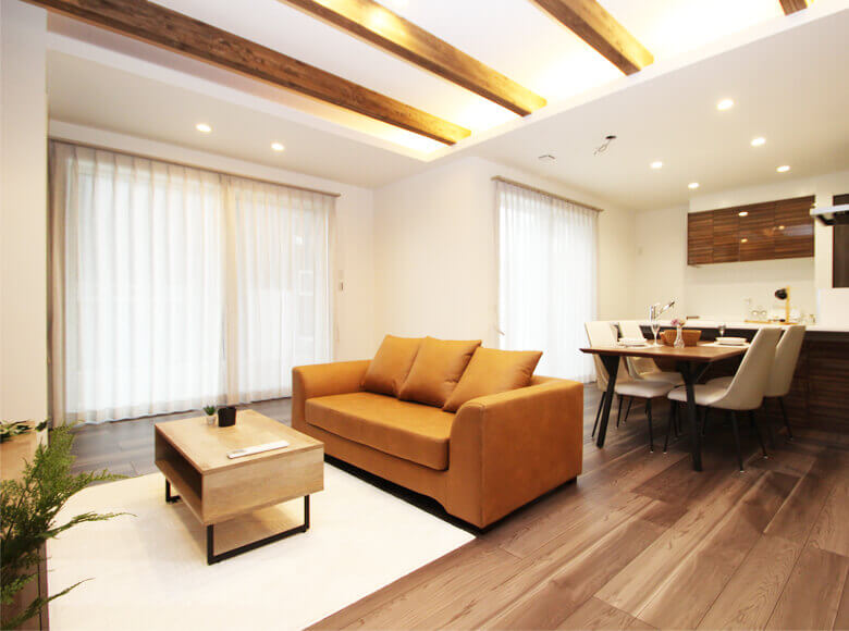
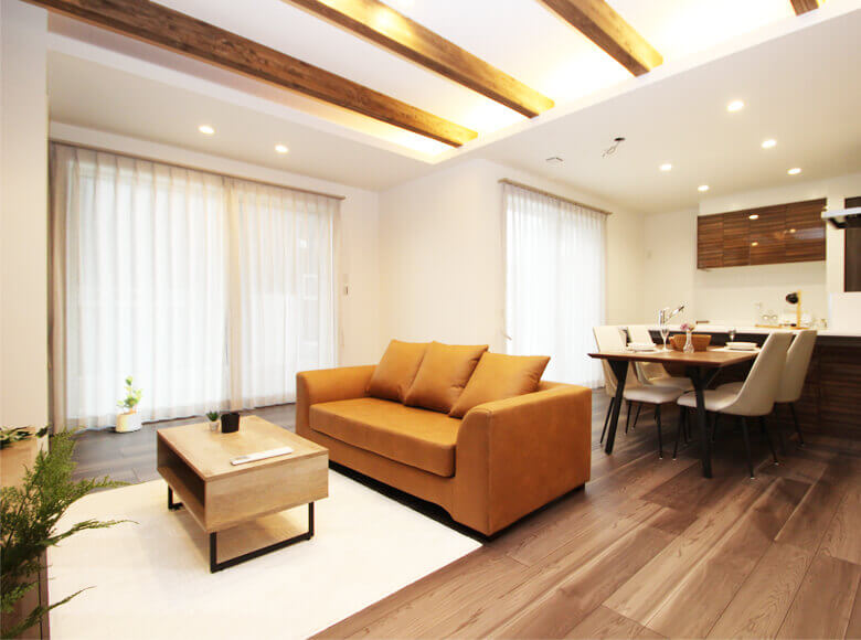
+ potted plant (130, 402)
